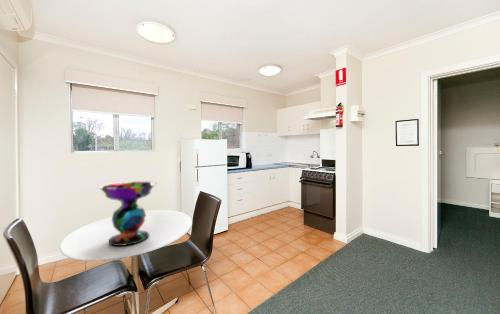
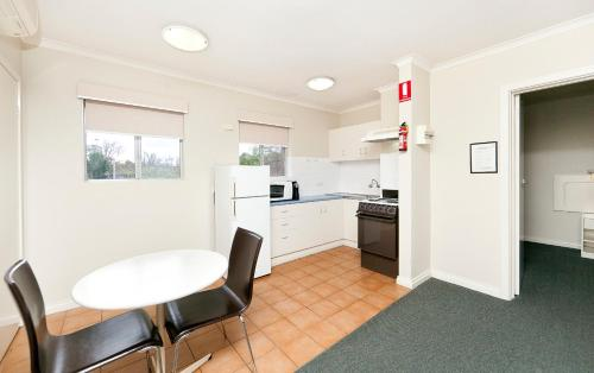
- decorative bowl (129, 211)
